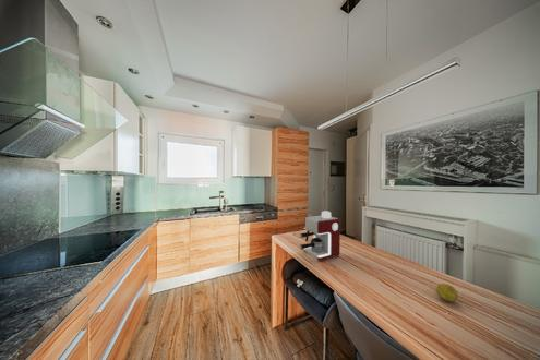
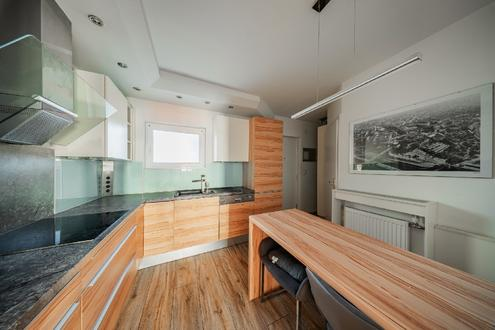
- fruit (446, 292)
- coffee maker (316, 233)
